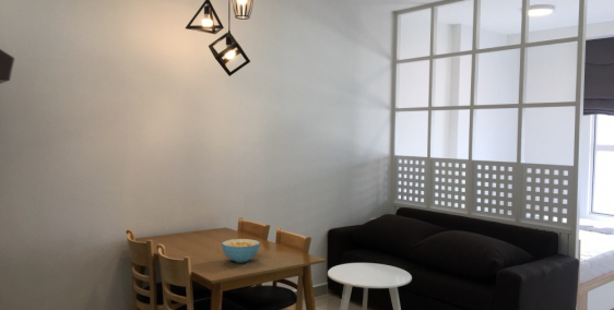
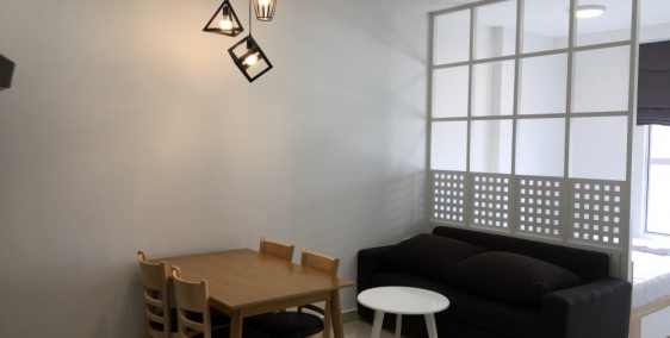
- cereal bowl (240, 251)
